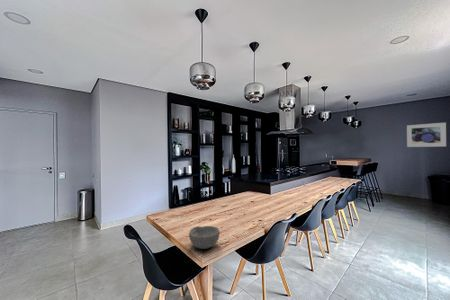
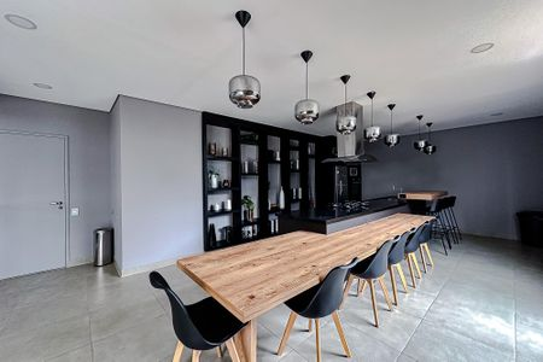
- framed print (425, 135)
- bowl (204, 238)
